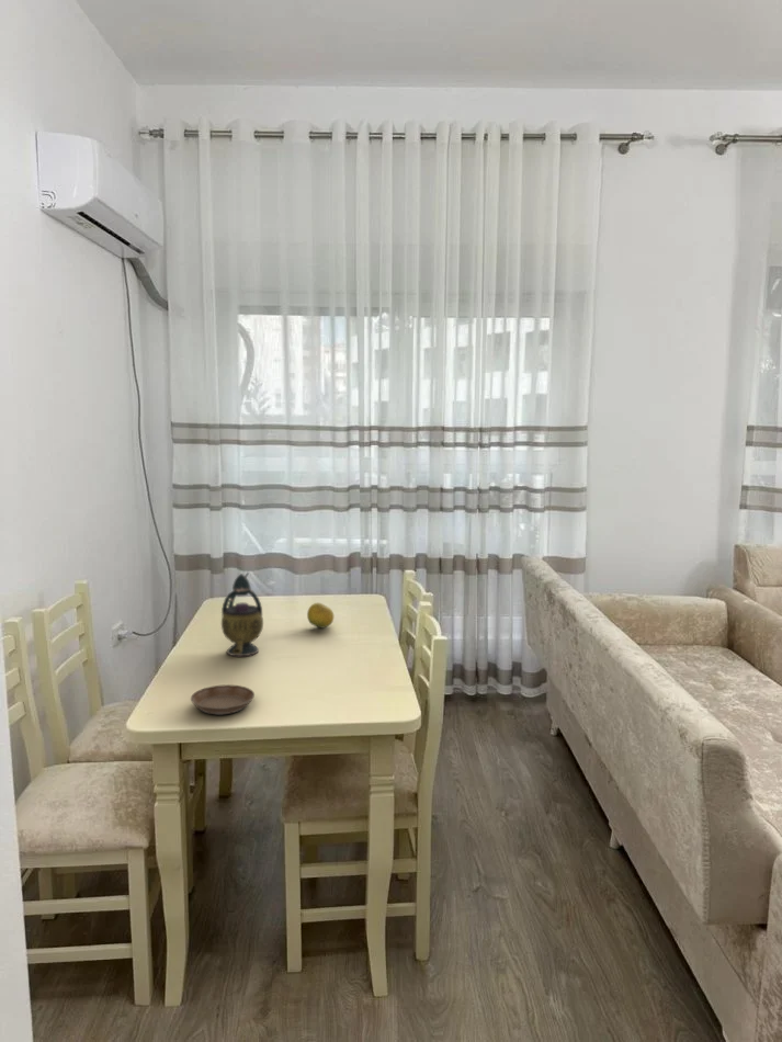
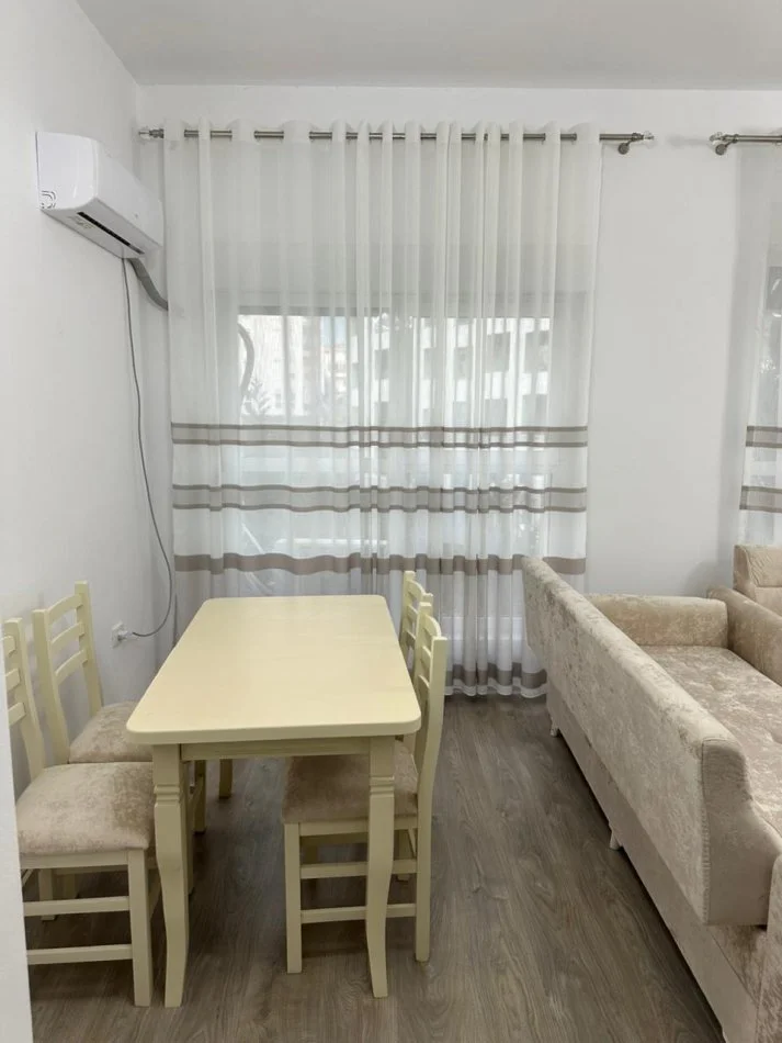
- saucer (223, 700)
- teapot (240, 615)
- fruit (320, 615)
